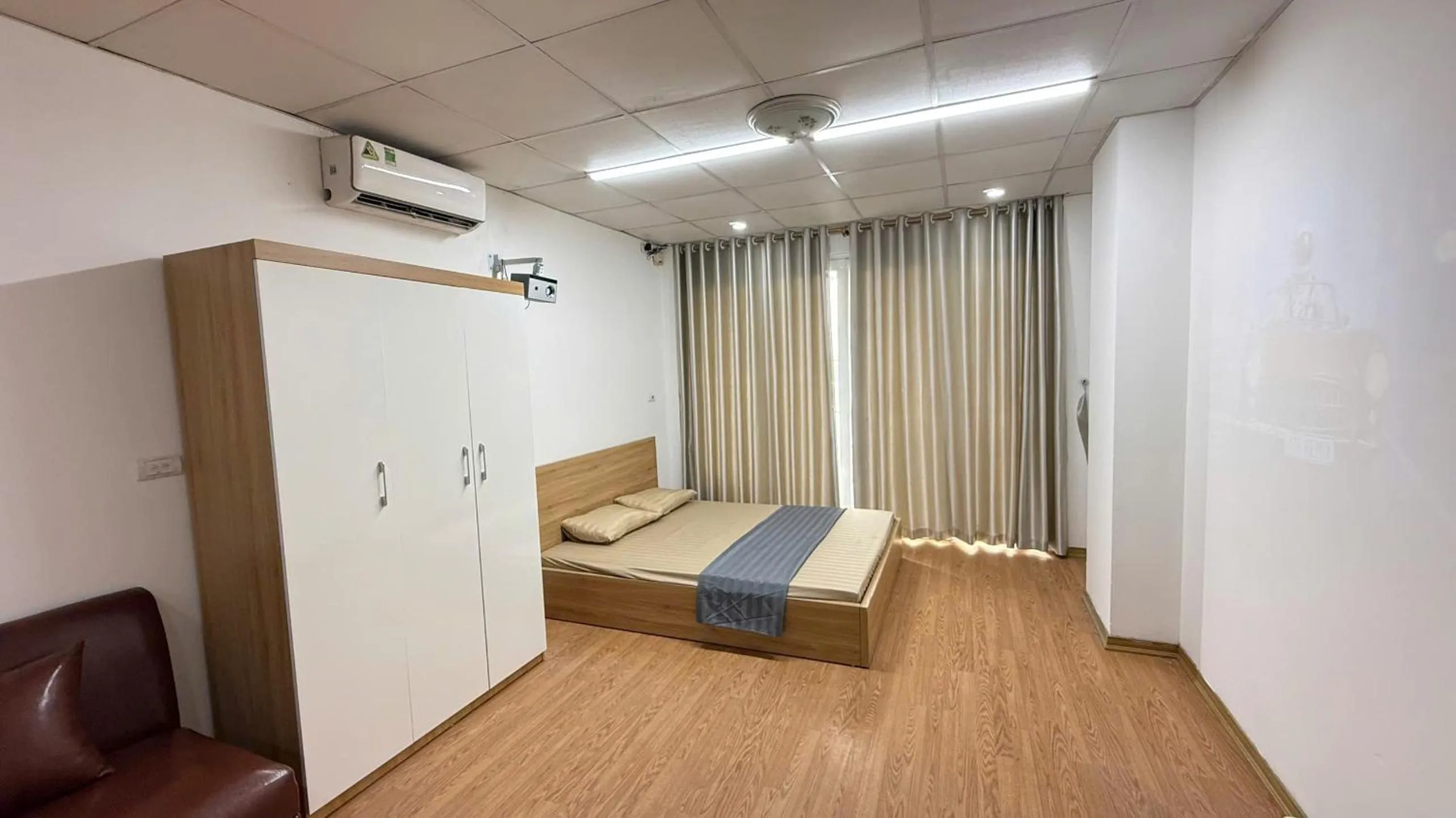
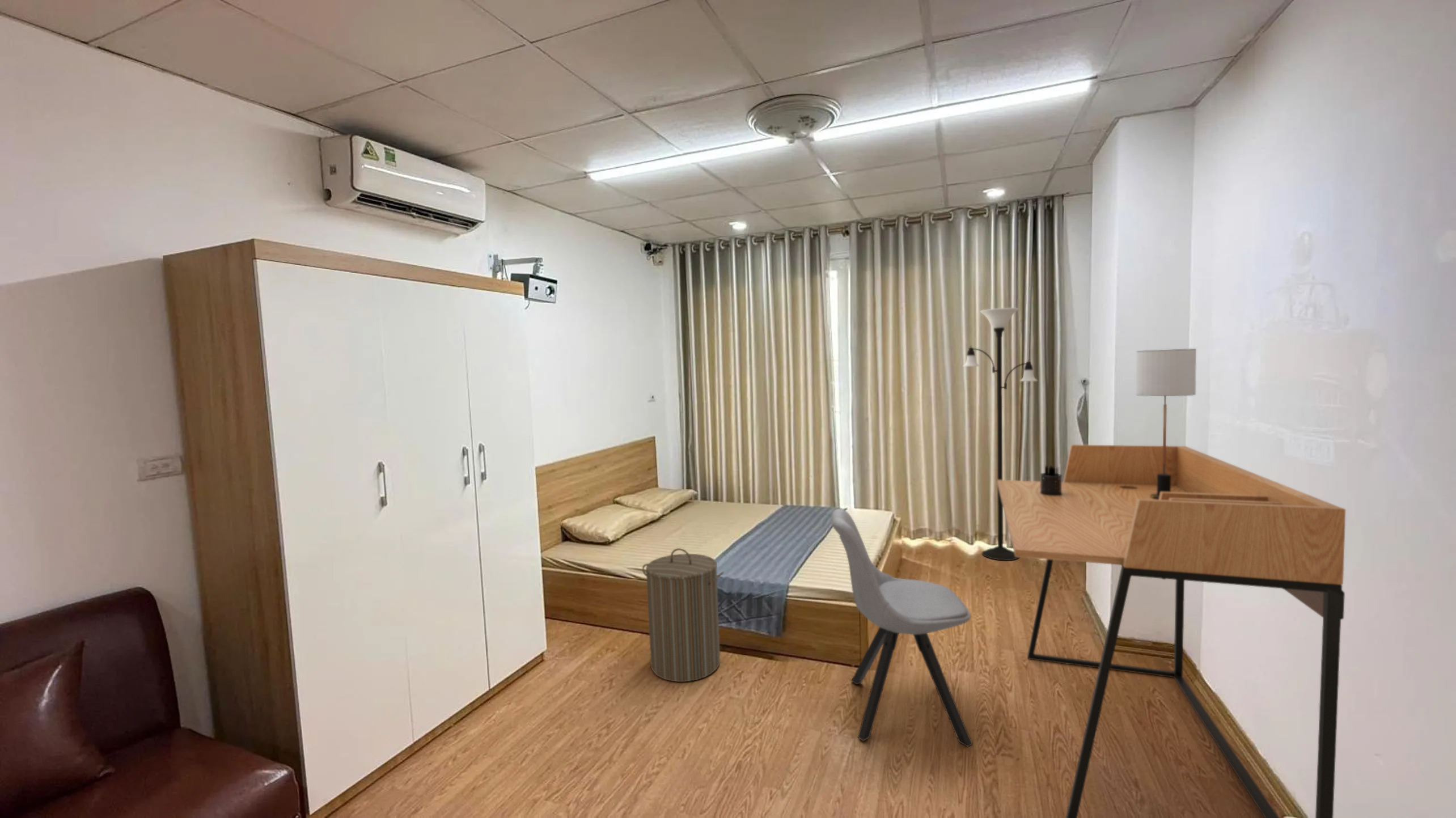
+ desk (1117, 605)
+ chair (899, 614)
+ table lamp (1165, 424)
+ laundry hamper (683, 607)
+ floor lamp (1000, 434)
+ pen holder (1051, 478)
